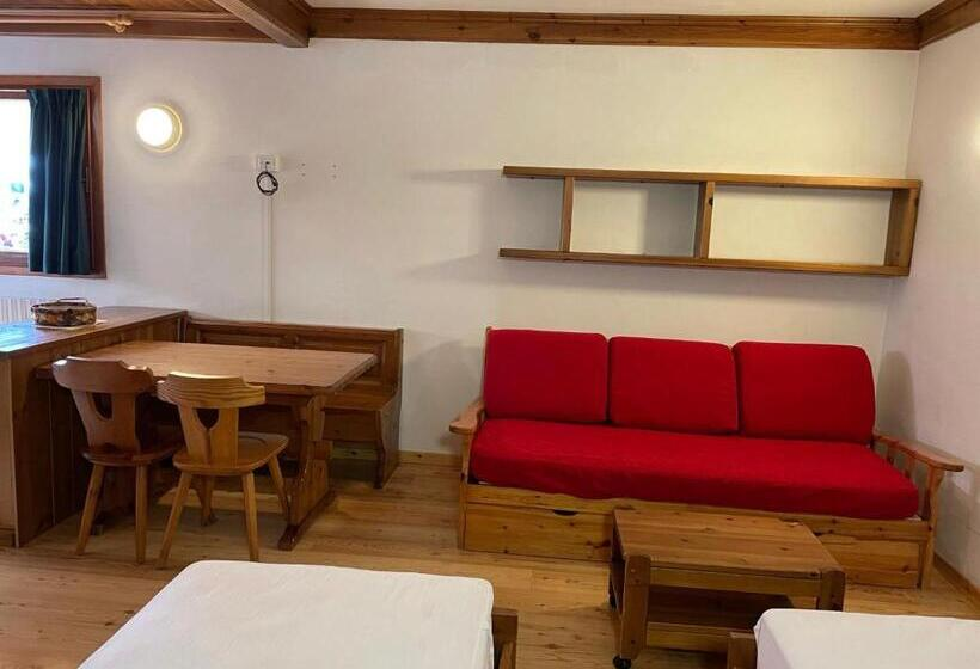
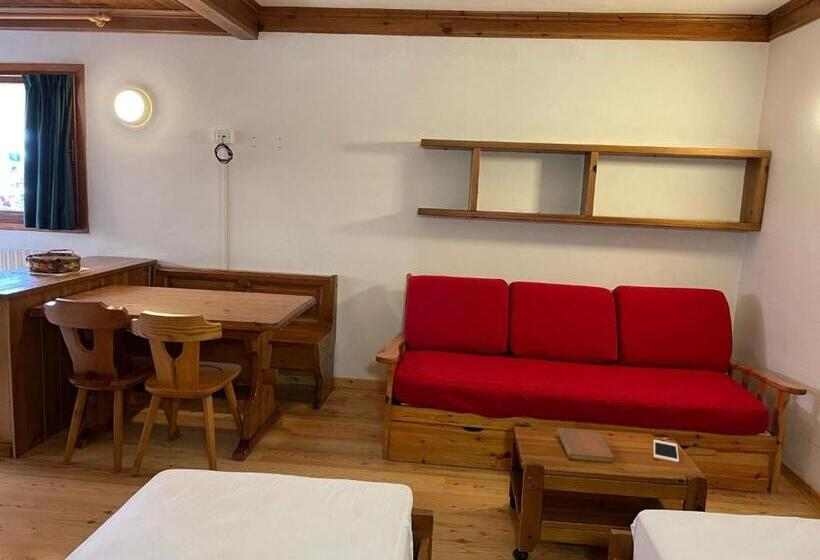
+ notebook (583, 444)
+ cell phone (665, 451)
